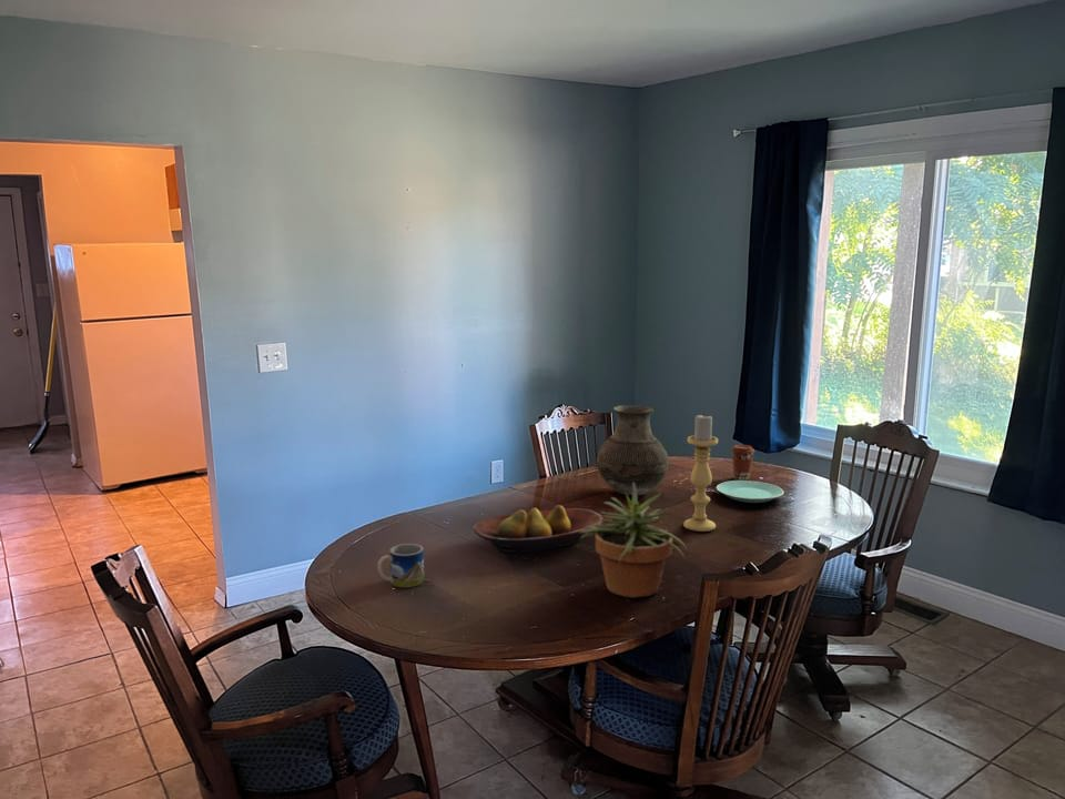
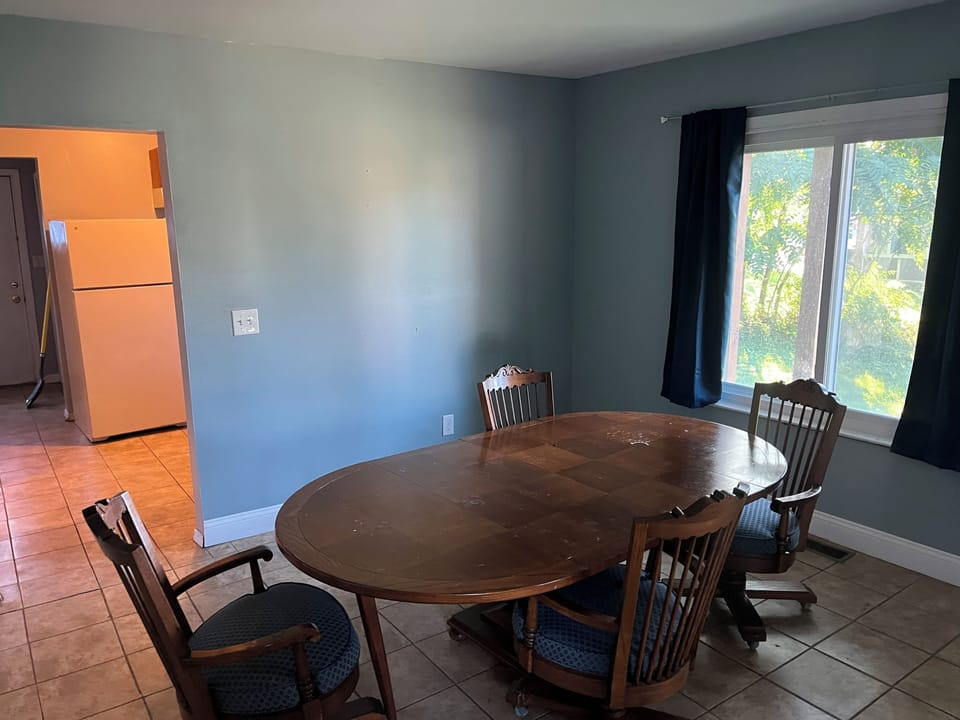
- plate (749, 492)
- coffee cup (742, 462)
- fruit bowl (539, 524)
- mug (400, 566)
- candle holder (701, 471)
- vase (632, 451)
- potted plant (637, 539)
